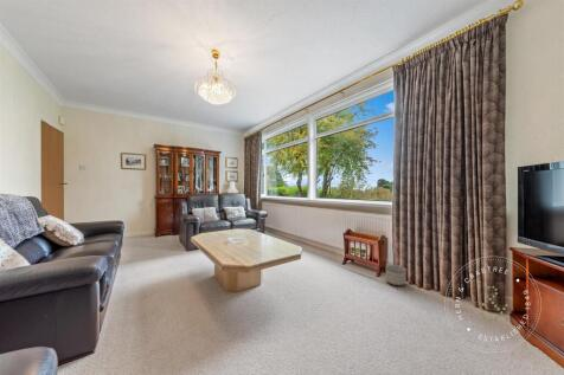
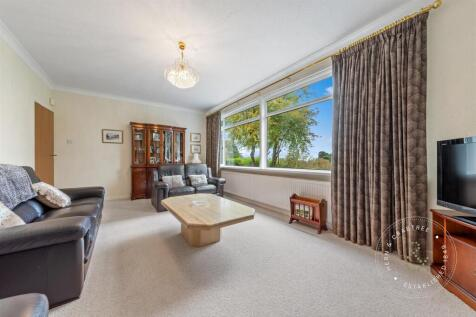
- planter (395, 274)
